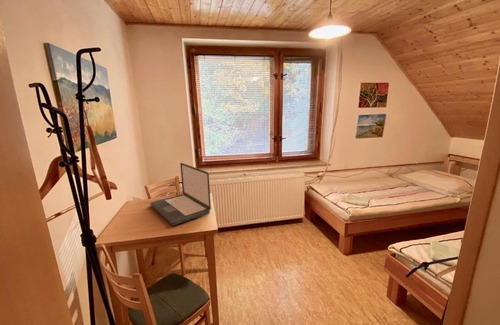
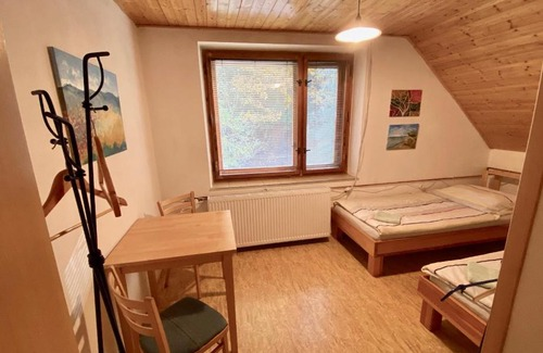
- laptop (182, 188)
